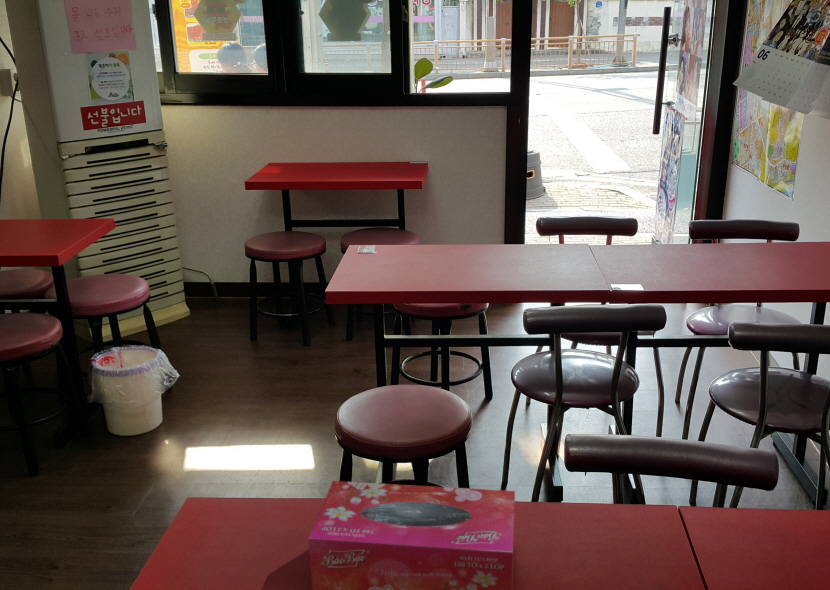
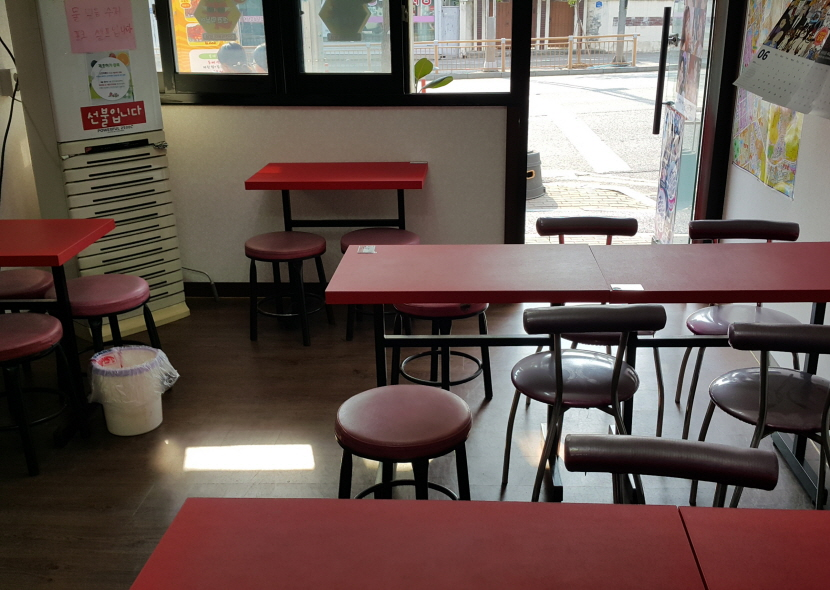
- tissue box (416, 542)
